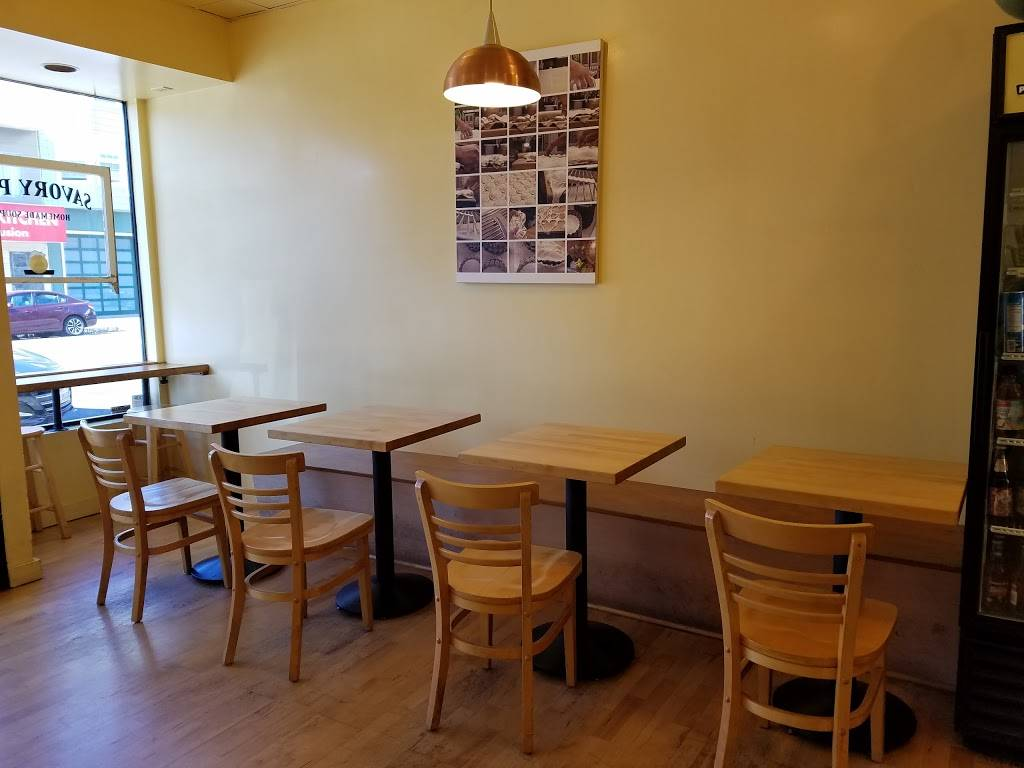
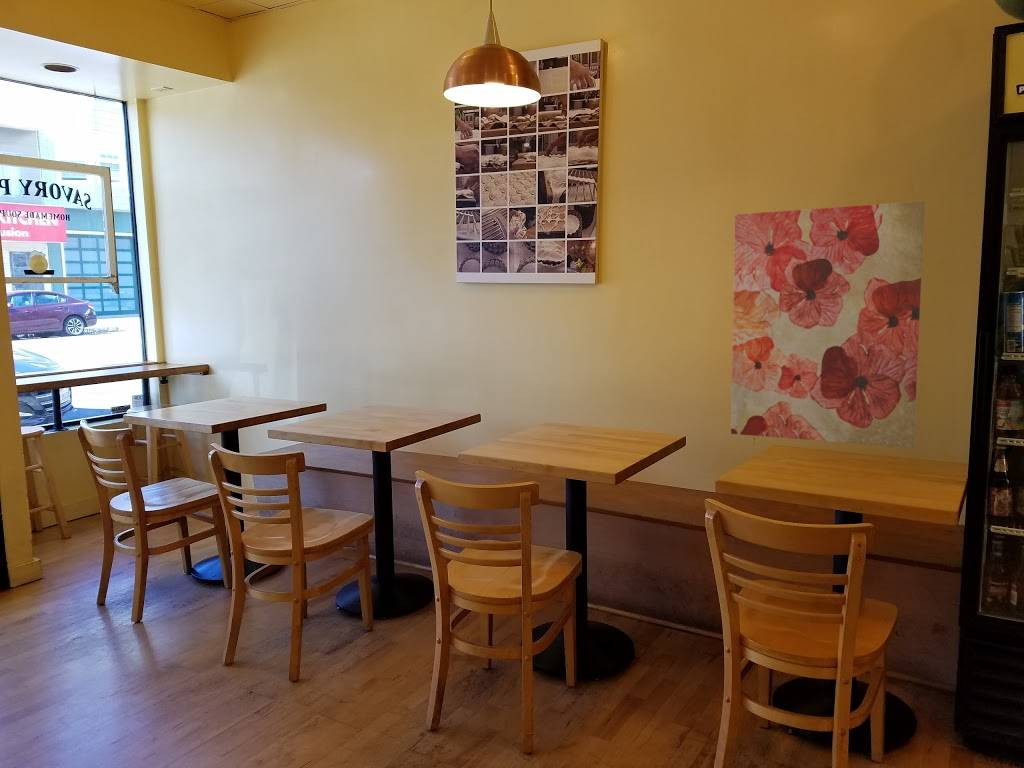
+ wall art (821, 326)
